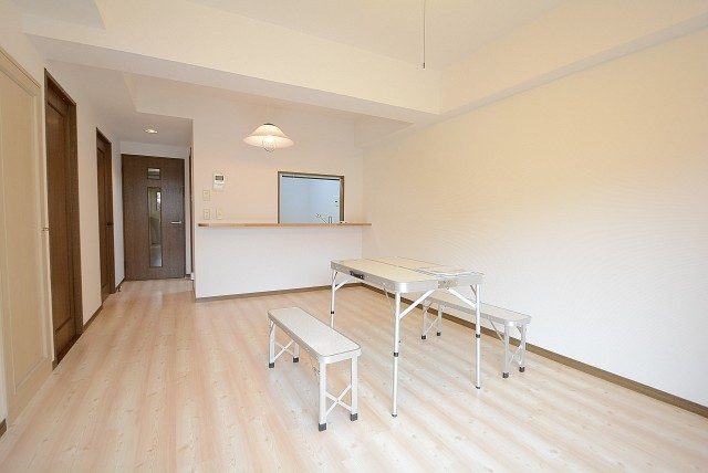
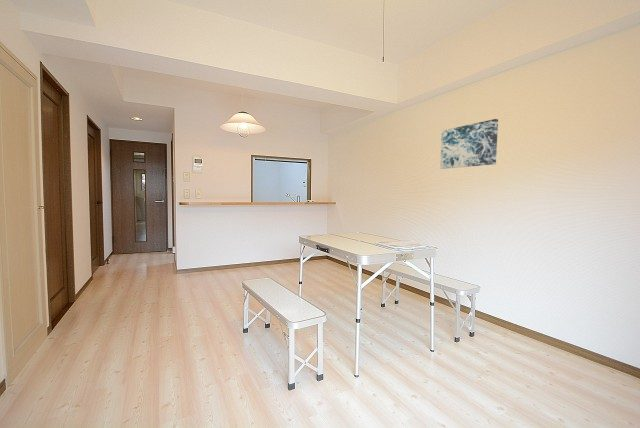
+ wall art (466, 146)
